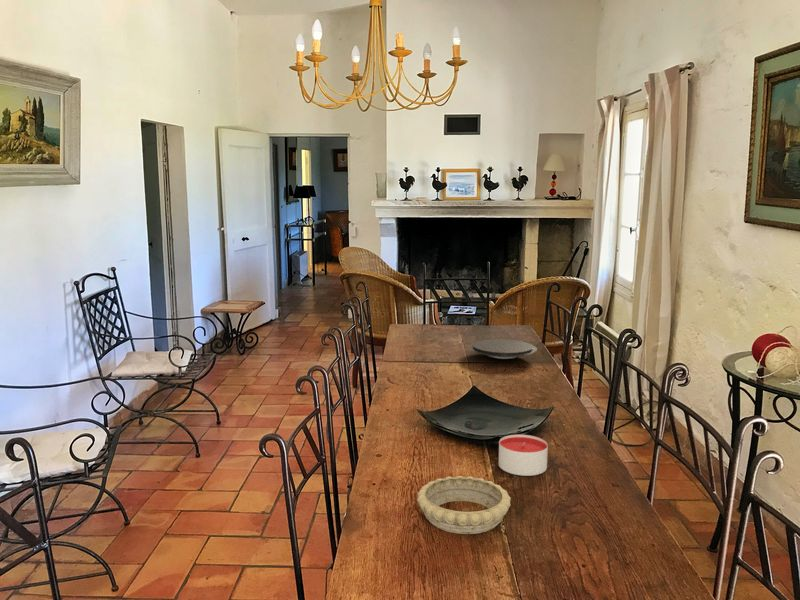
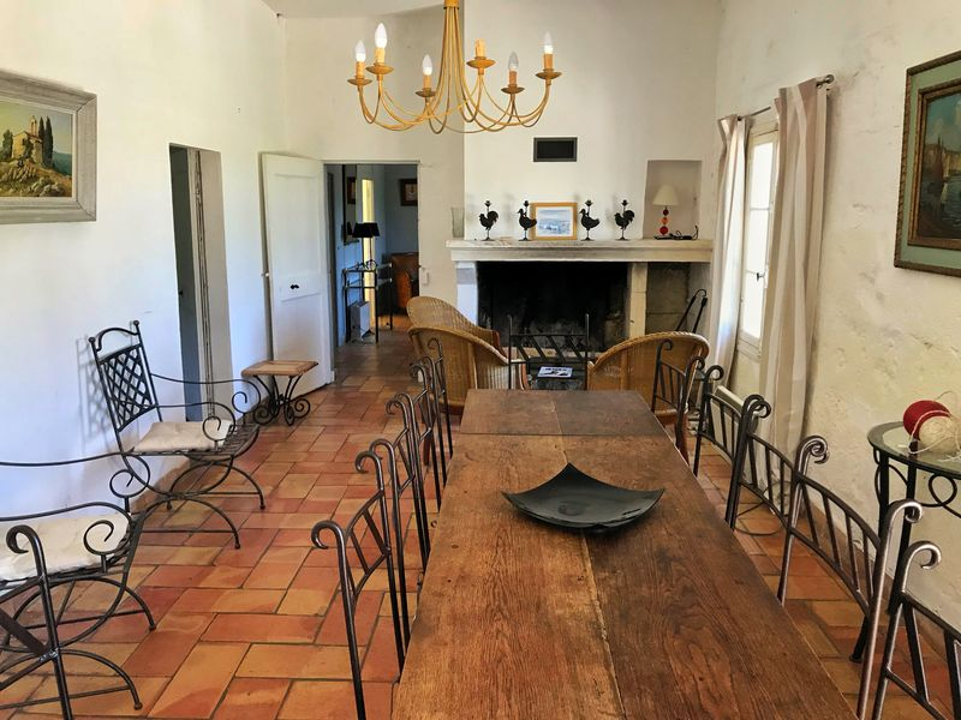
- decorative bowl (463, 500)
- candle (522, 453)
- plate (502, 351)
